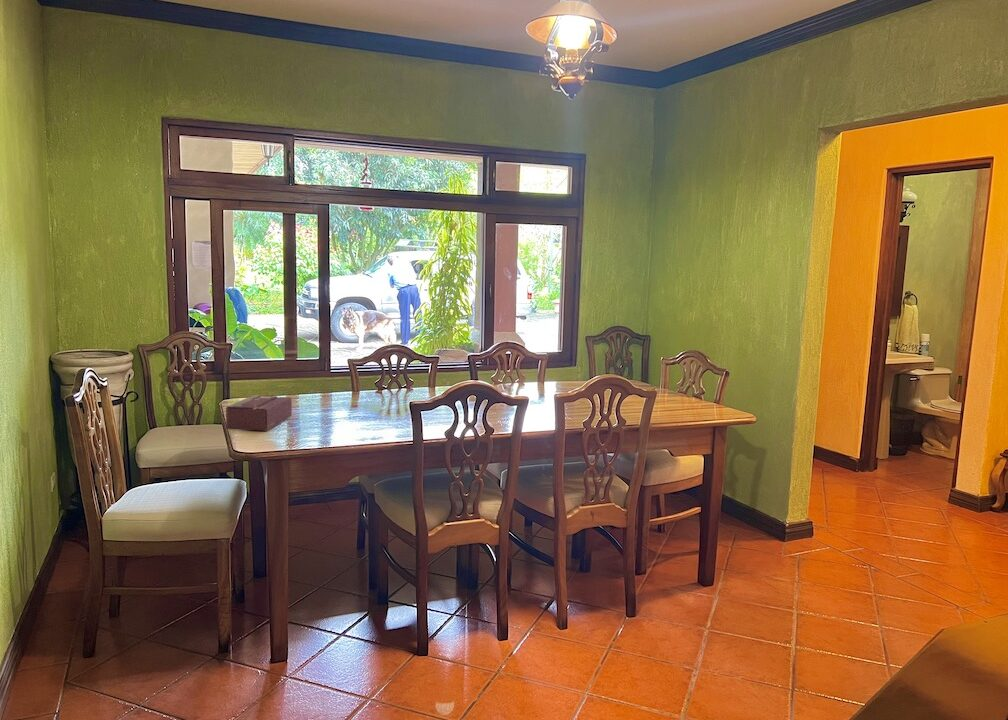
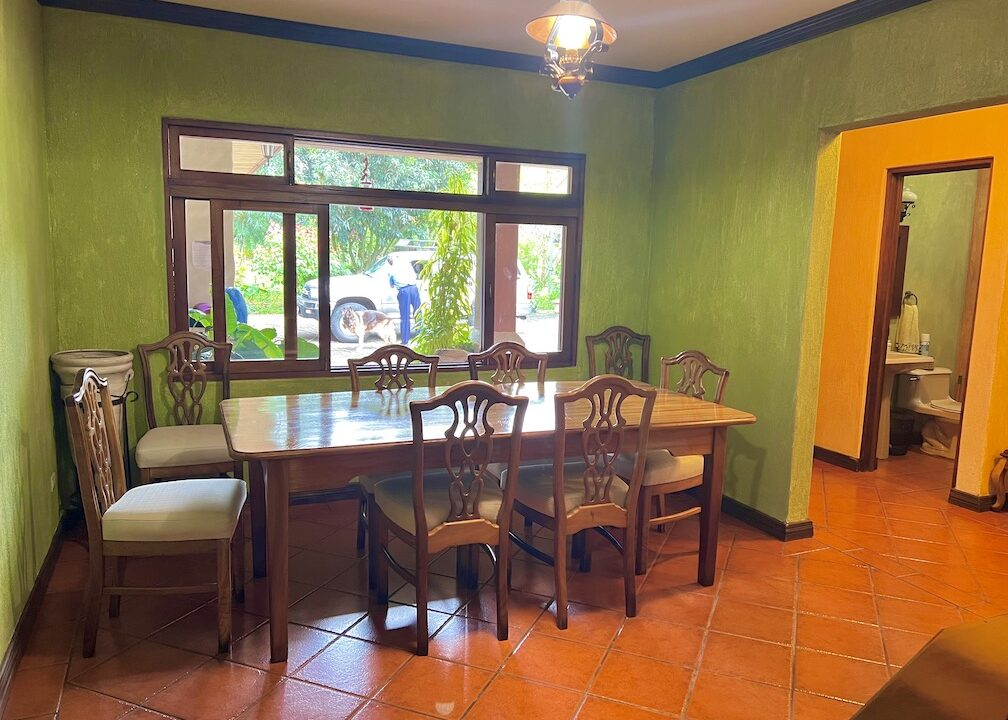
- tissue box (260, 411)
